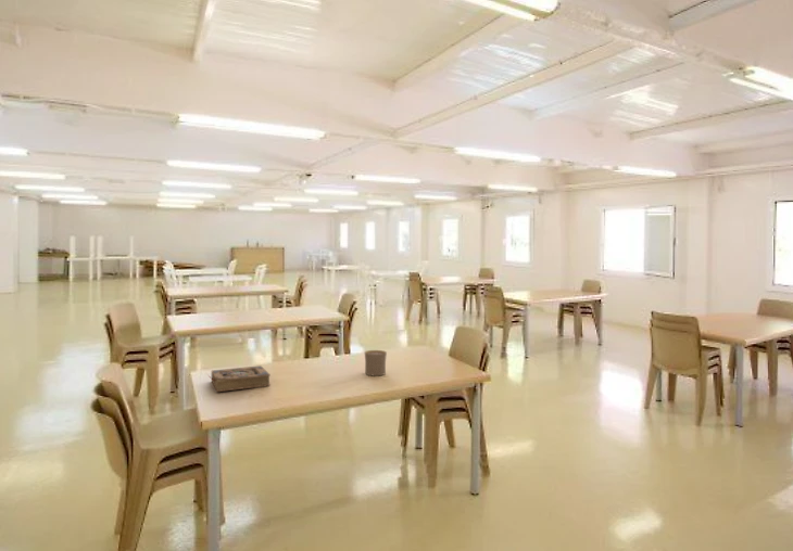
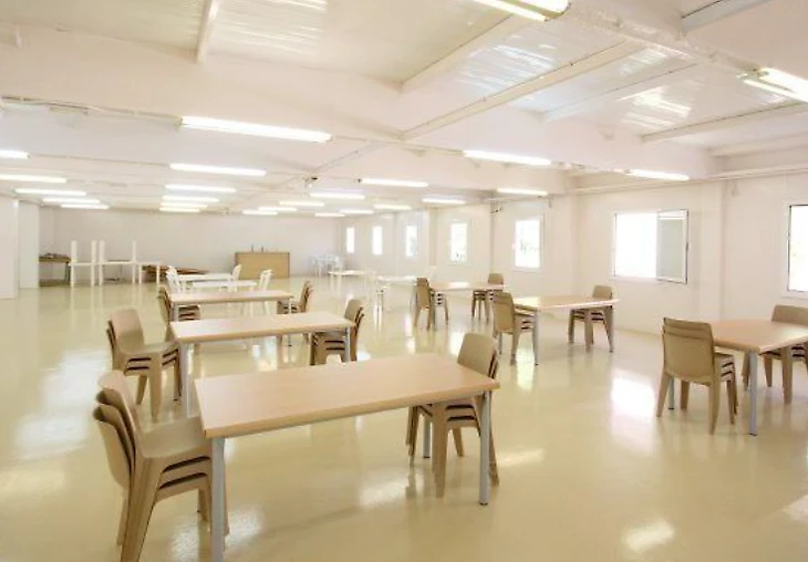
- book (236, 376)
- cup (375, 362)
